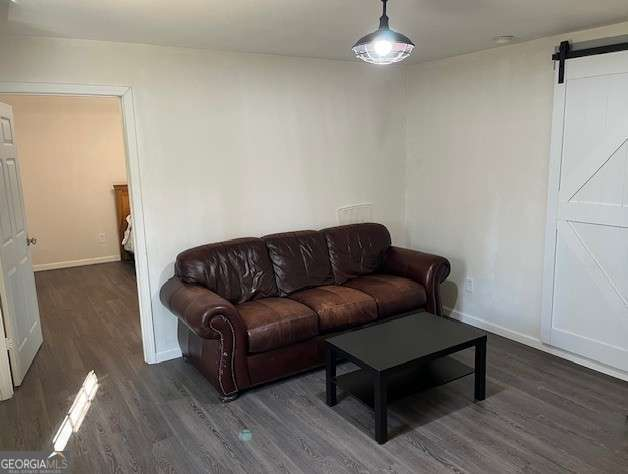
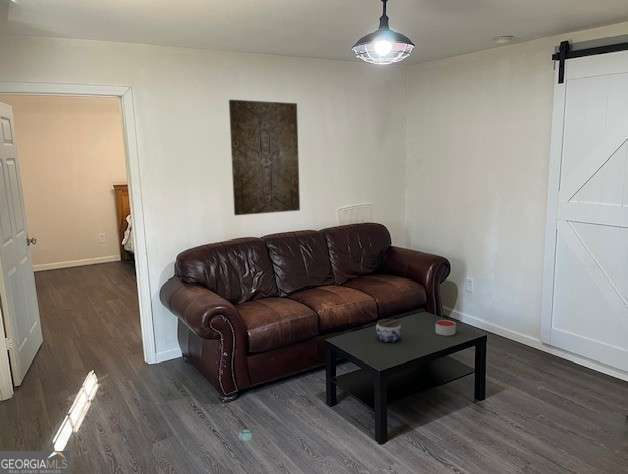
+ jar (388, 330)
+ wall art (266, 158)
+ candle (445, 327)
